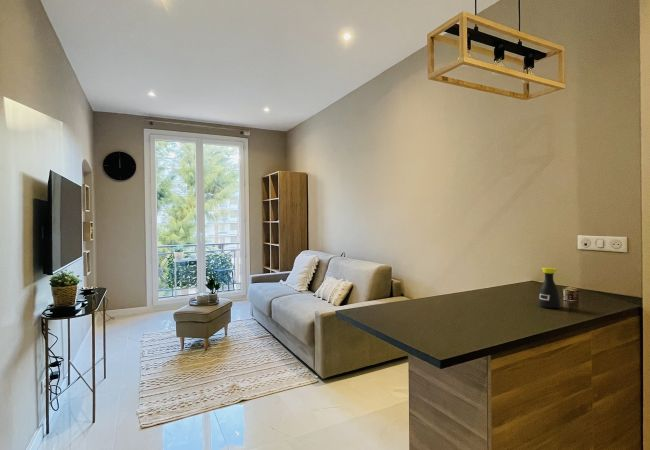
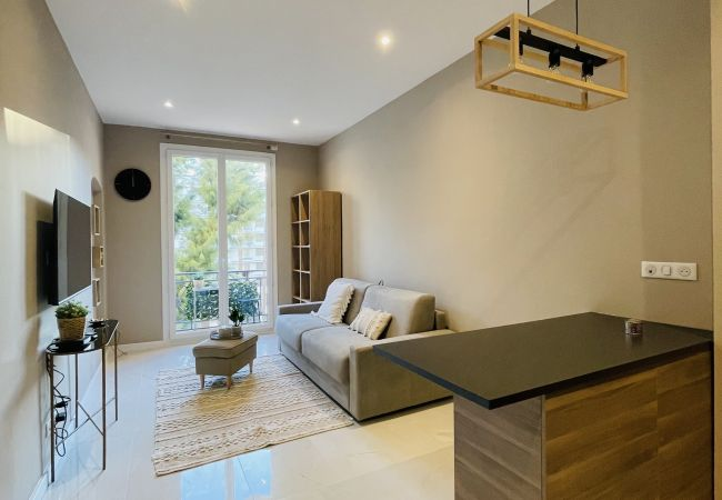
- bottle (549, 287)
